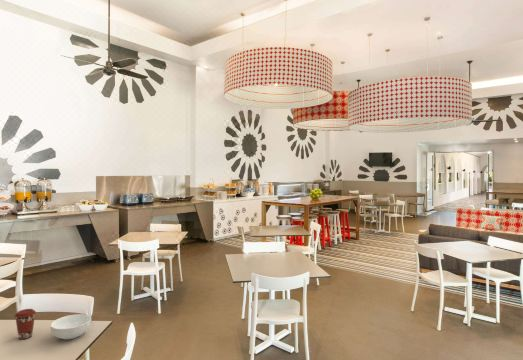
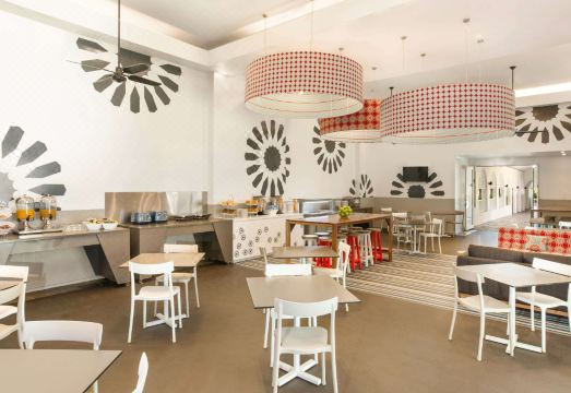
- coffee cup (25, 323)
- cereal bowl (71, 328)
